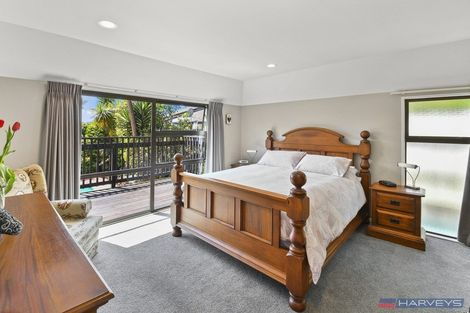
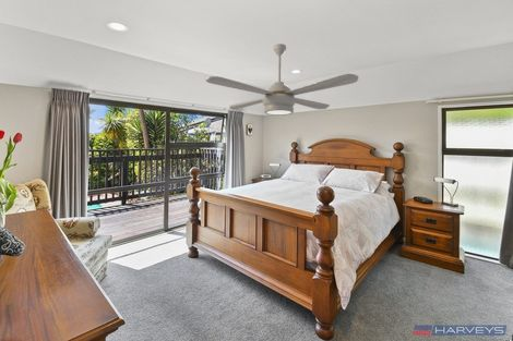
+ ceiling fan (278, 80)
